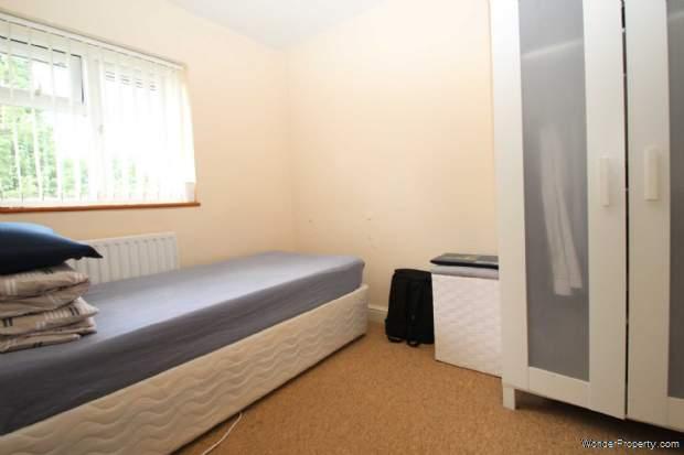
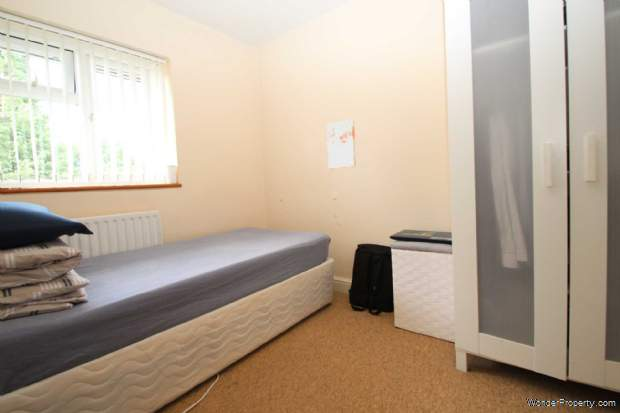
+ wall art (340, 144)
